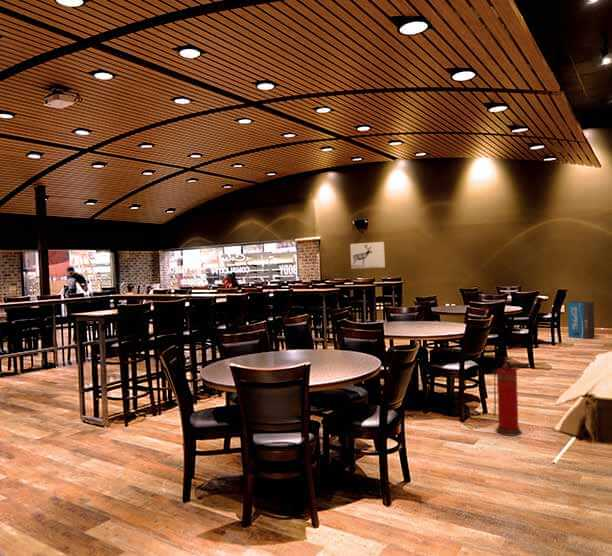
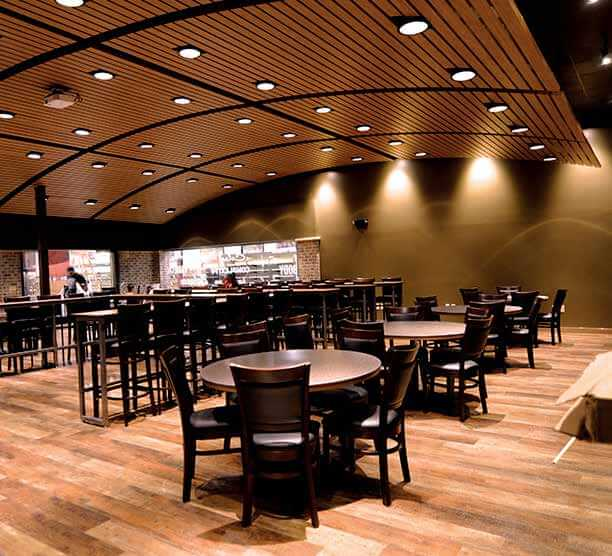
- fire extinguisher (506, 394)
- air purifier (580, 319)
- wall art (367, 255)
